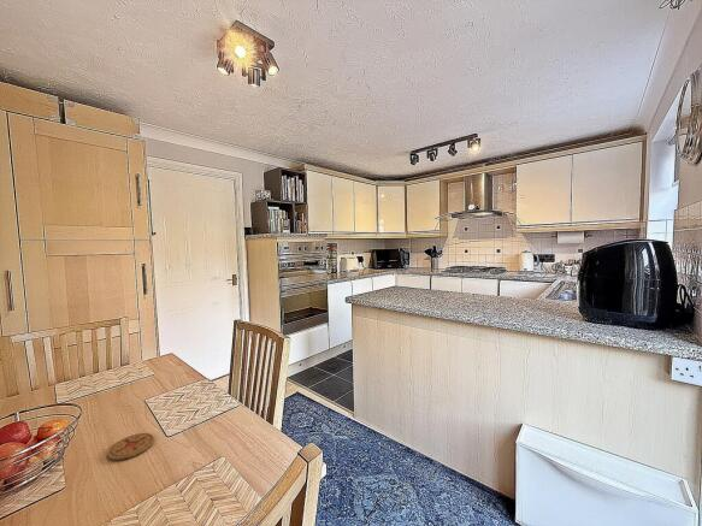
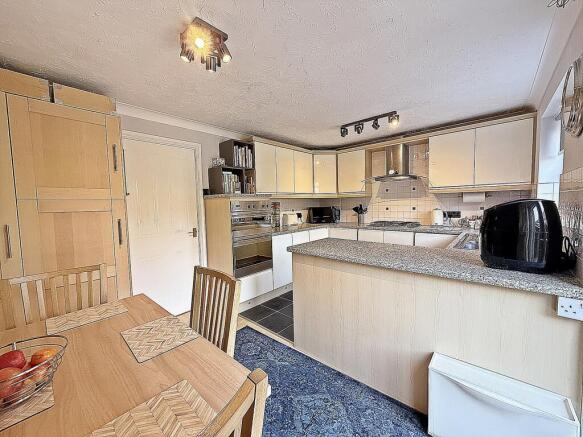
- coaster (131, 445)
